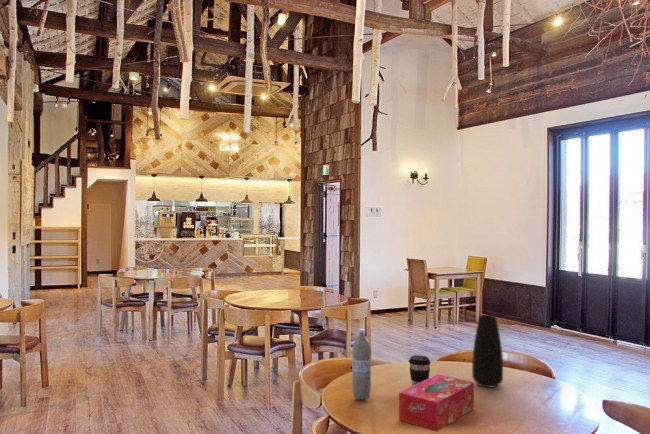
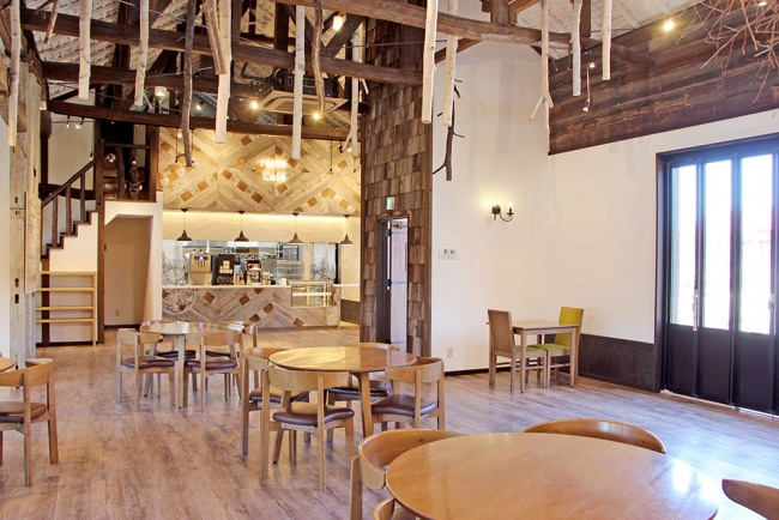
- tissue box (437, 400)
- vase (487, 350)
- coffee cup (419, 373)
- water bottle (361, 363)
